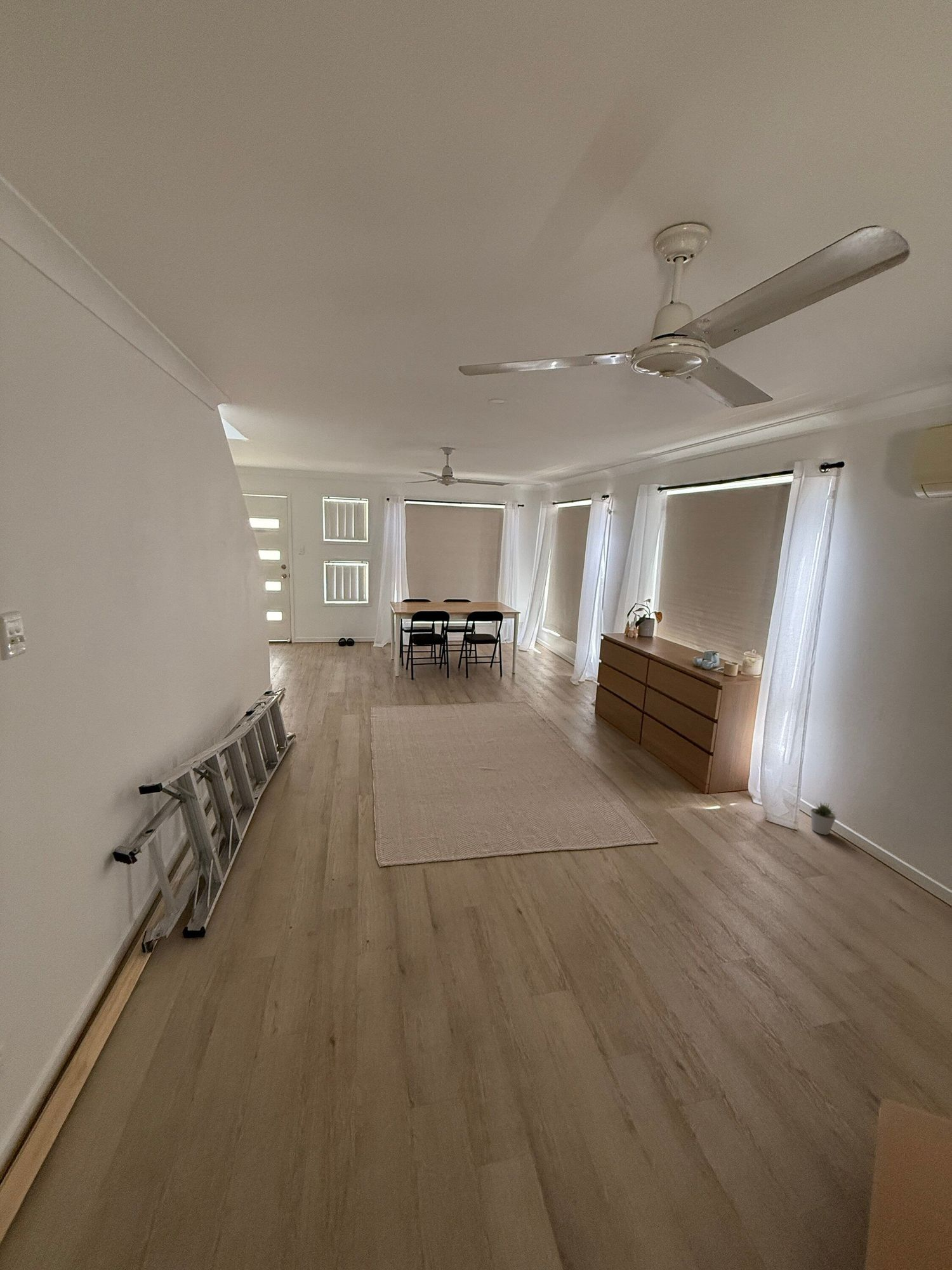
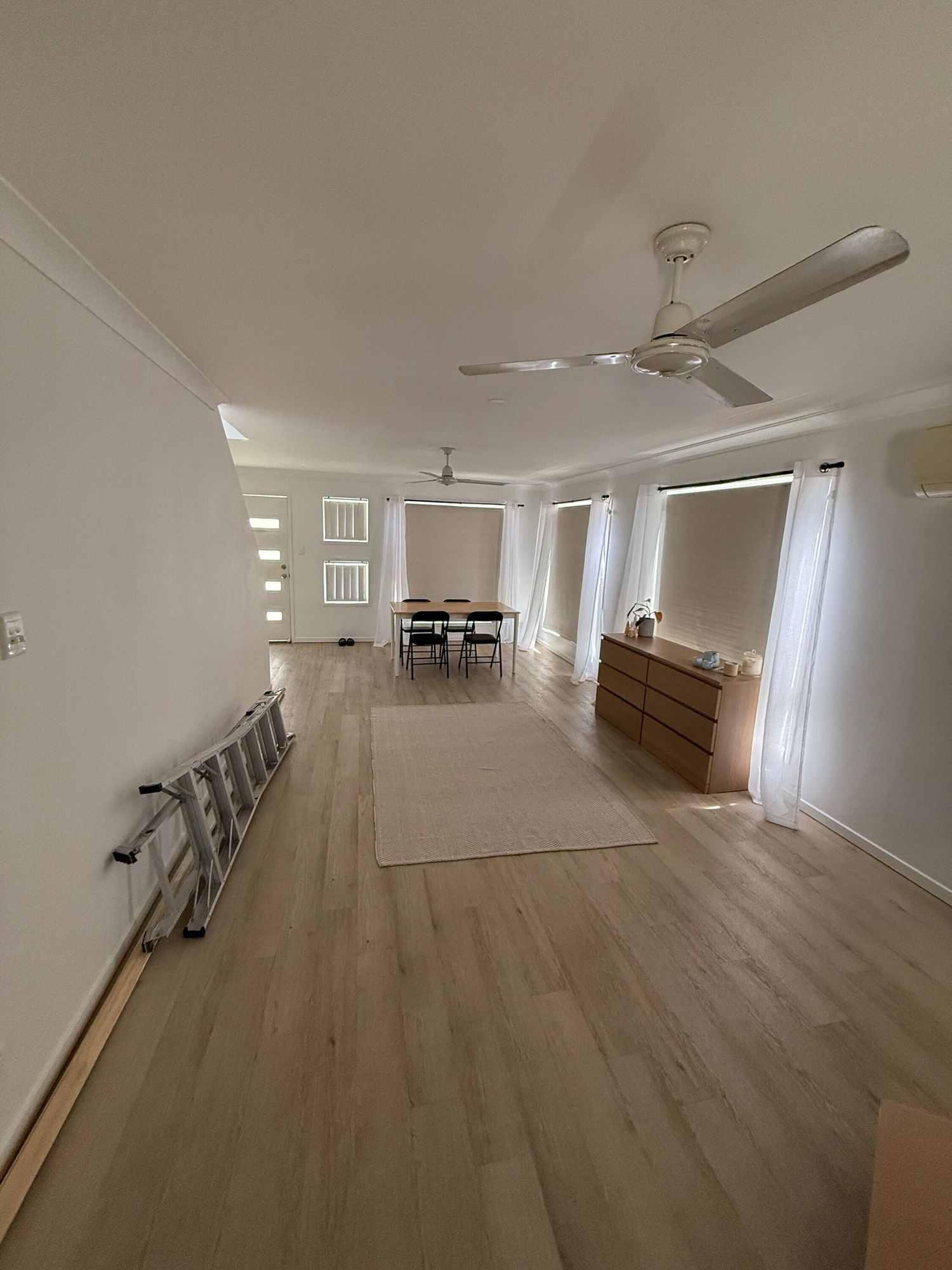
- potted plant (822, 815)
